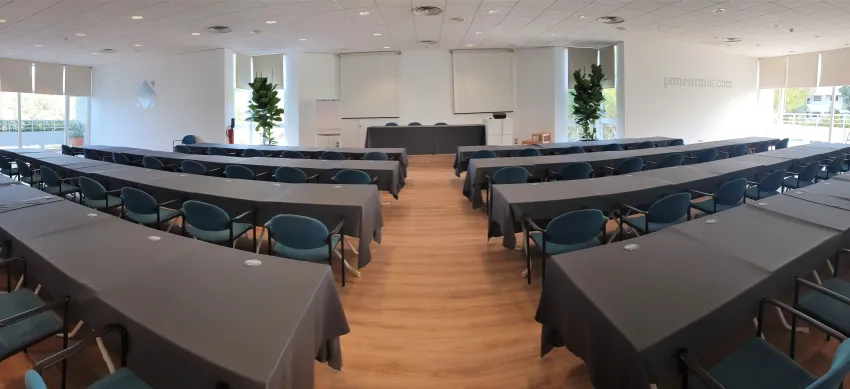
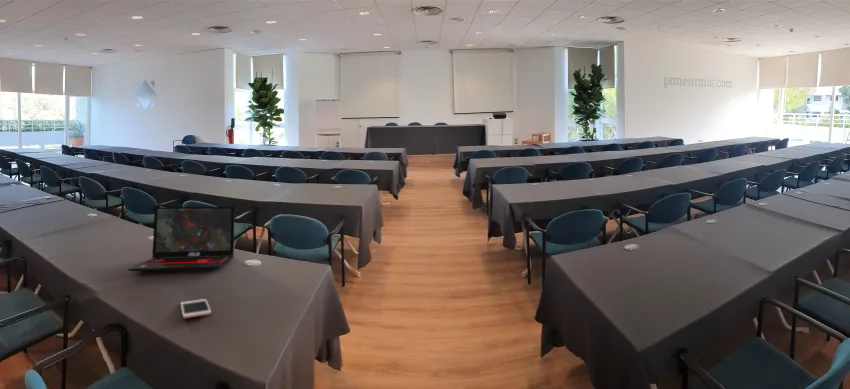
+ cell phone (195, 308)
+ laptop (185, 236)
